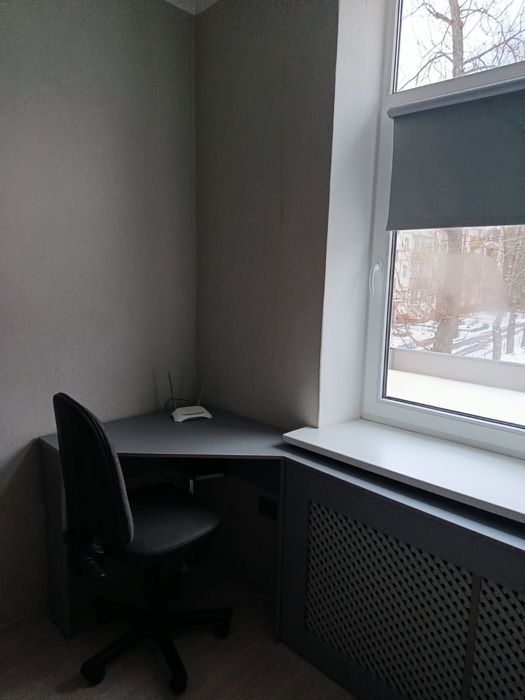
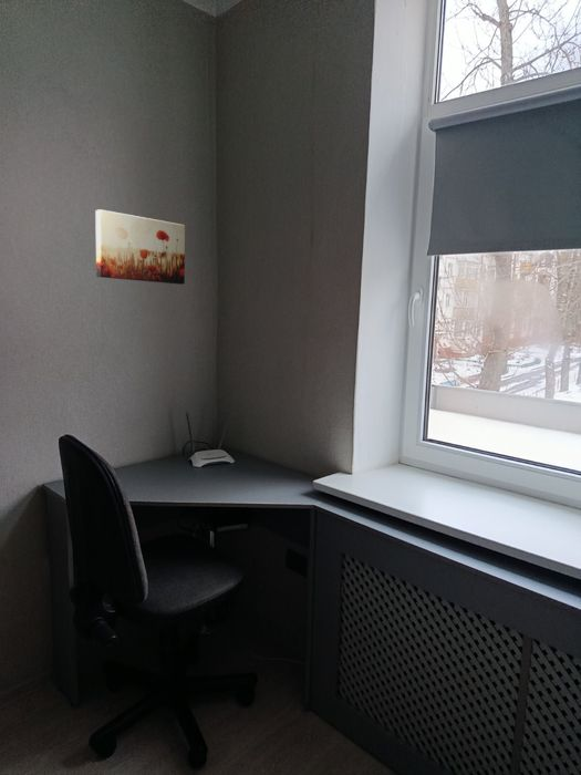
+ wall art (143, 249)
